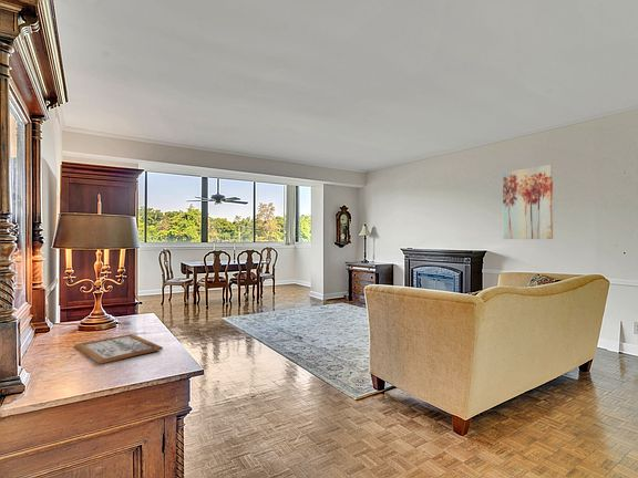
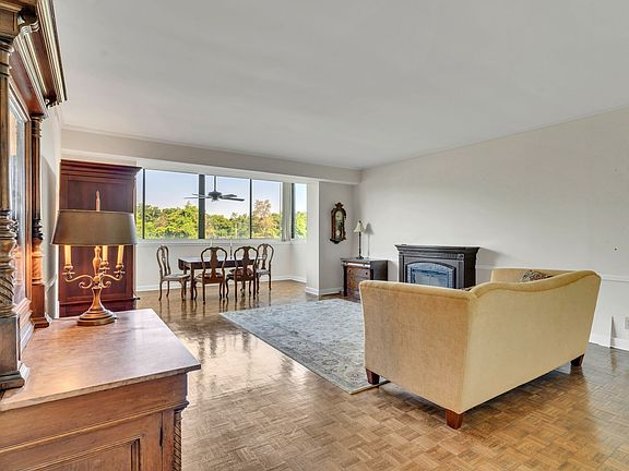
- wall art (526, 204)
- picture frame (117, 346)
